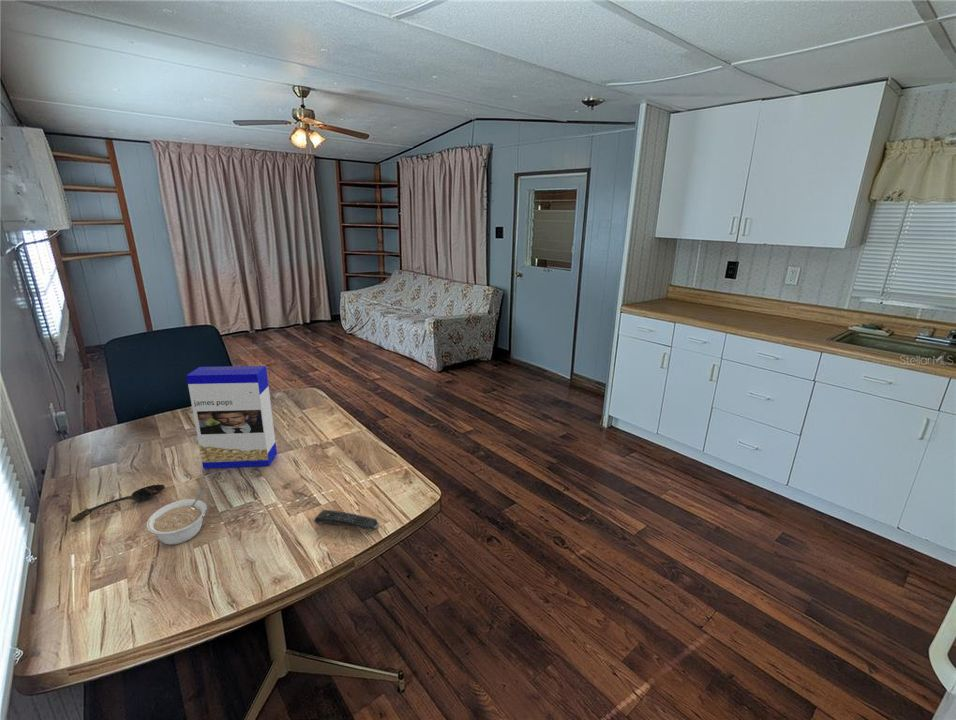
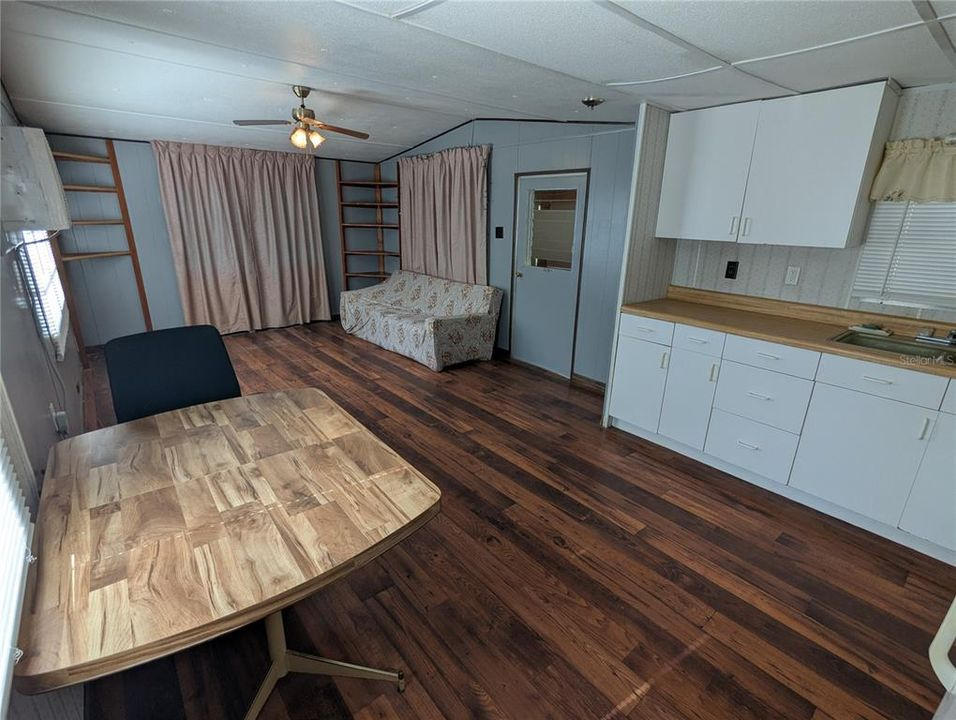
- legume (179, 520)
- remote control (348, 520)
- cereal box (234, 416)
- spoon (119, 500)
